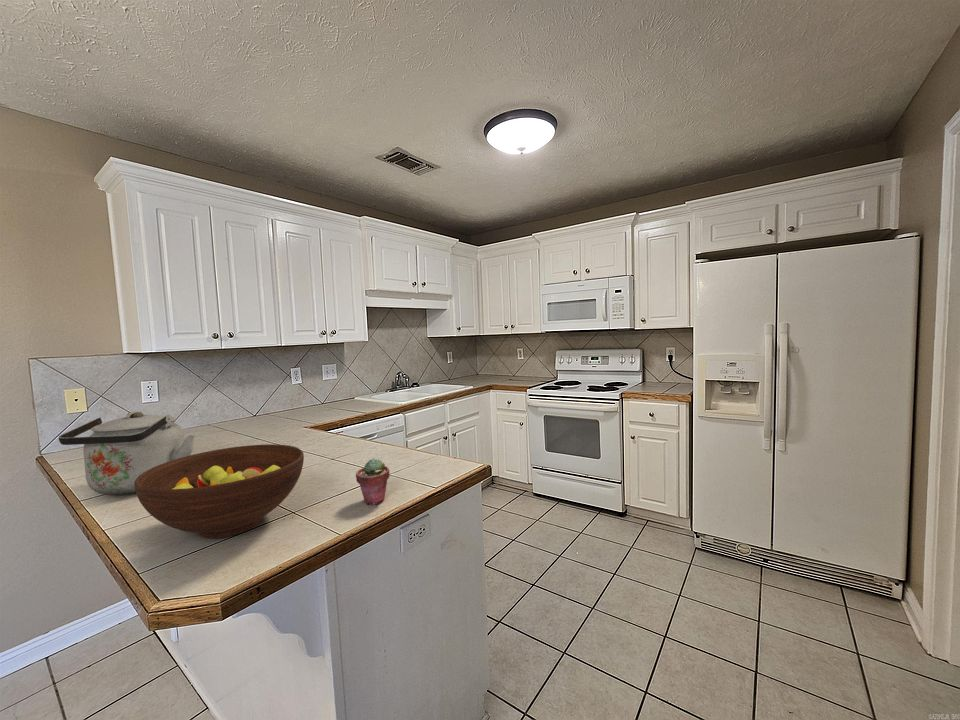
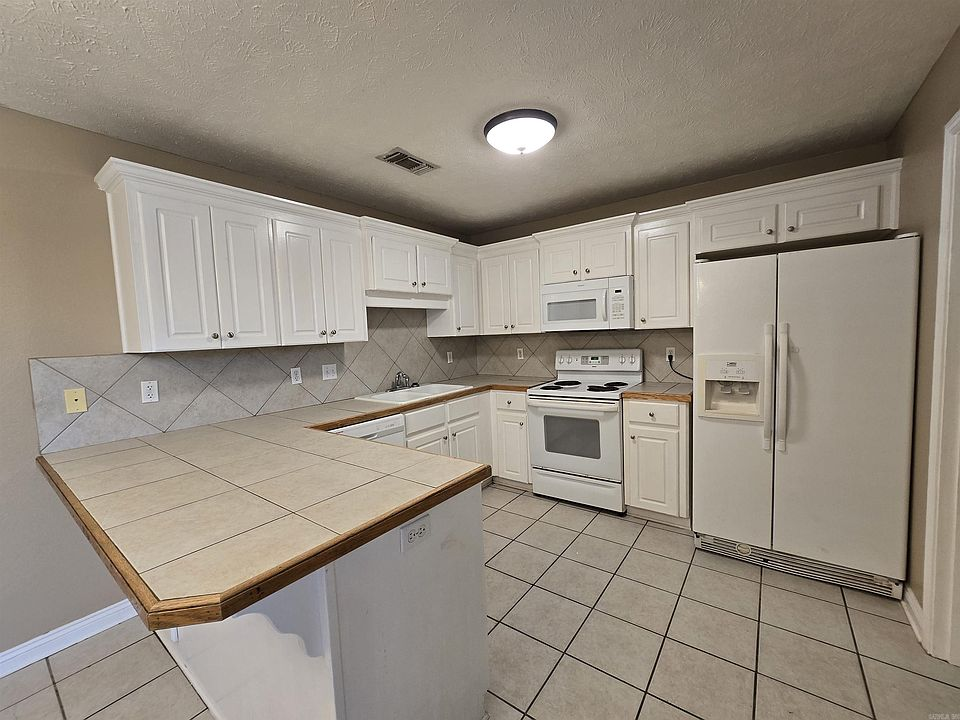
- kettle (144, 448)
- fruit bowl (229, 495)
- potted succulent (373, 479)
